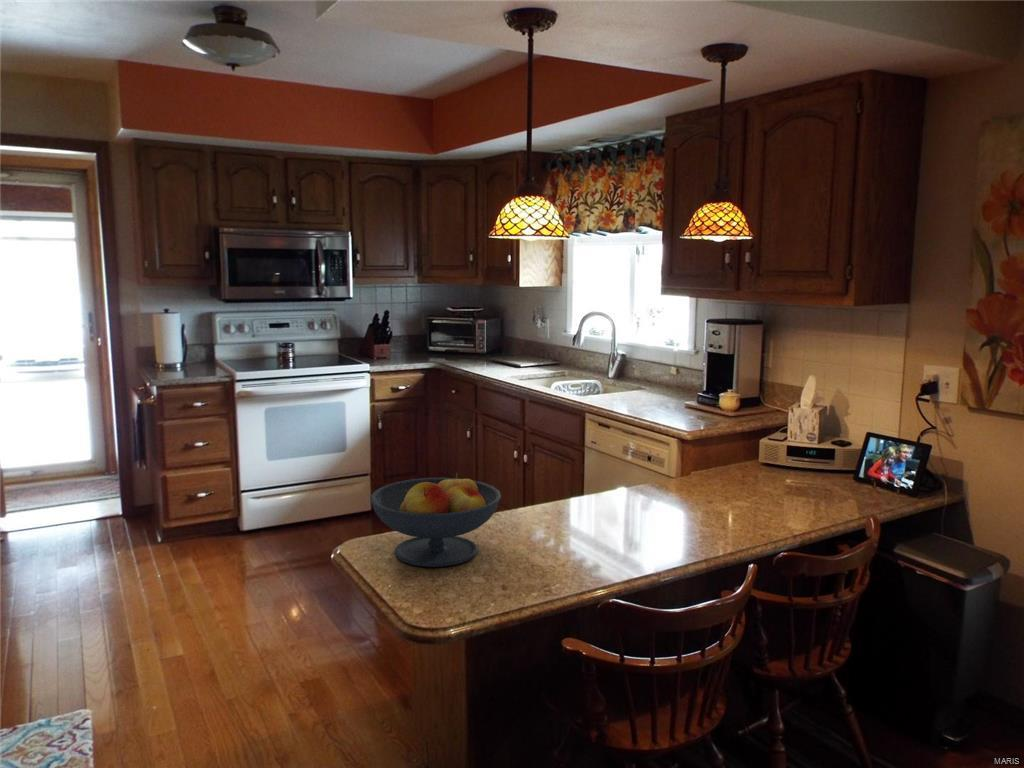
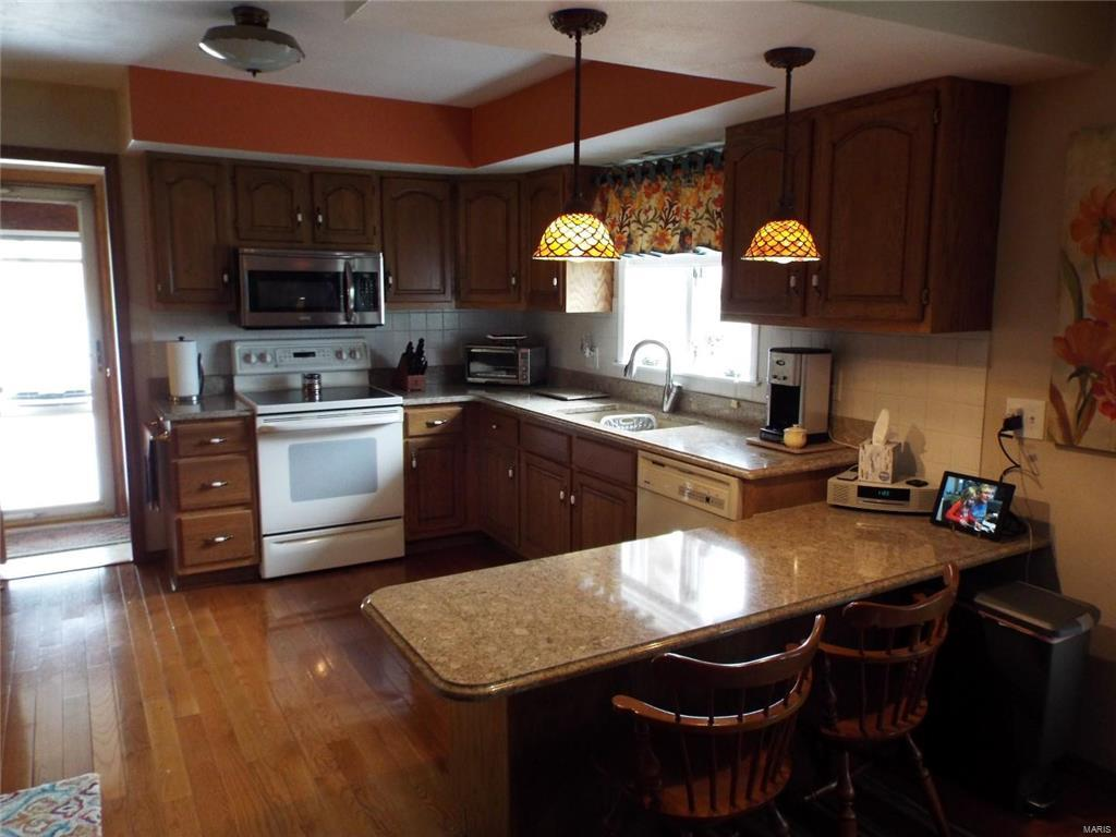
- fruit bowl (436, 513)
